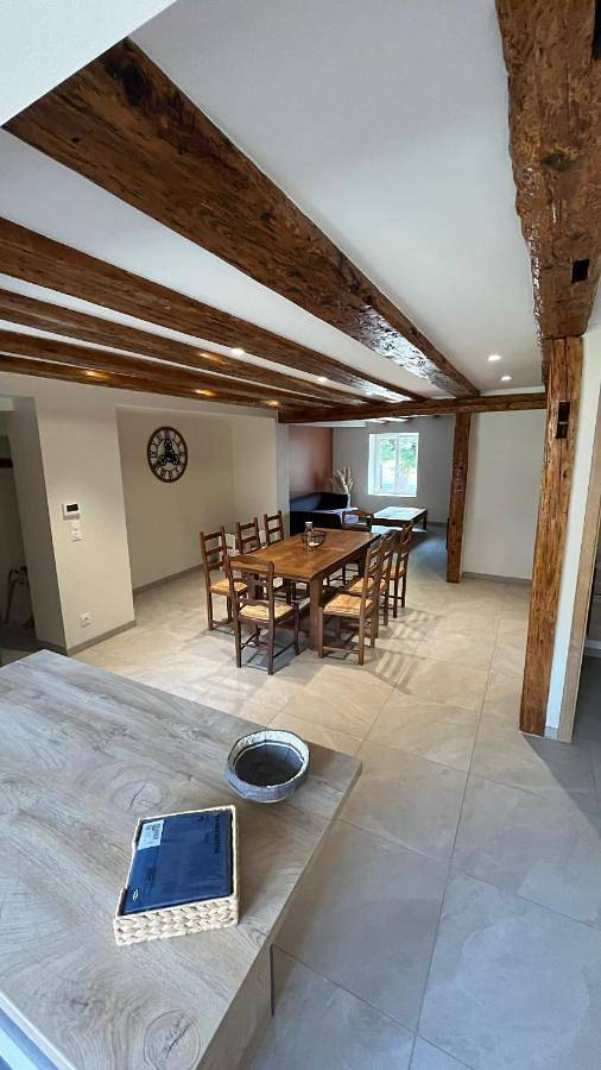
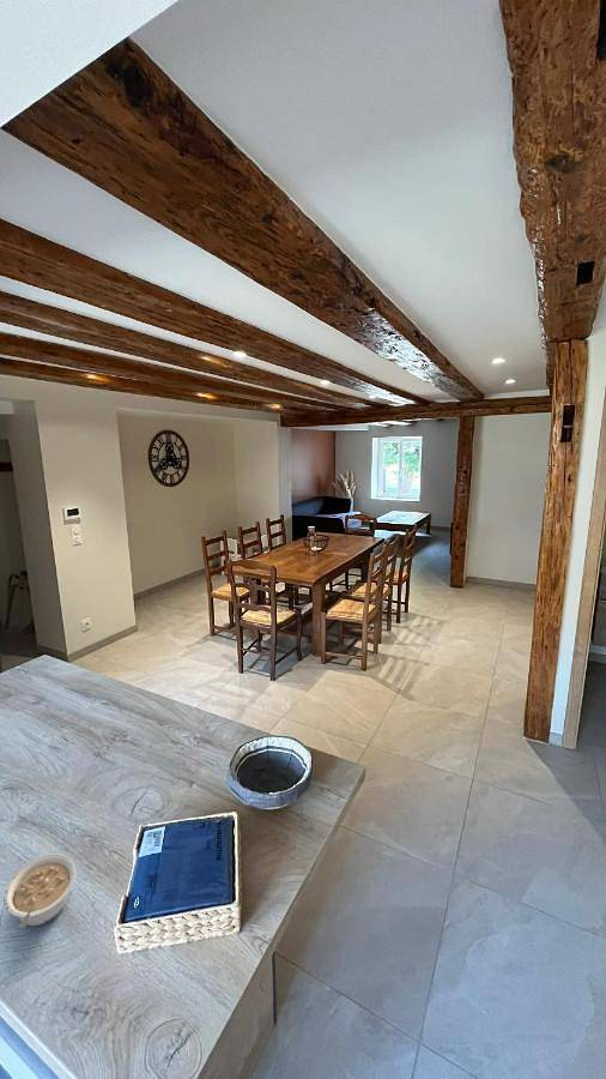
+ legume (42, 892)
